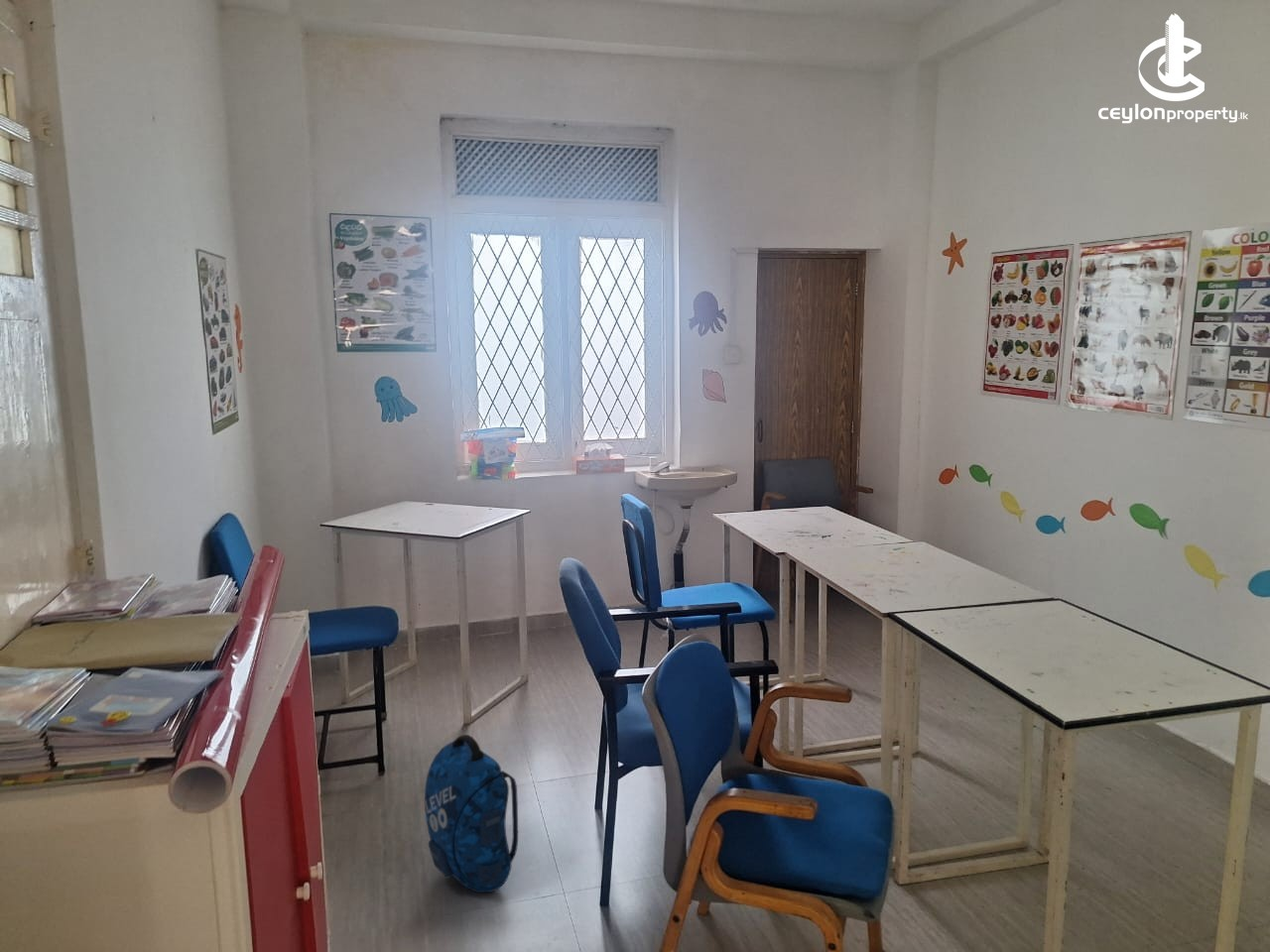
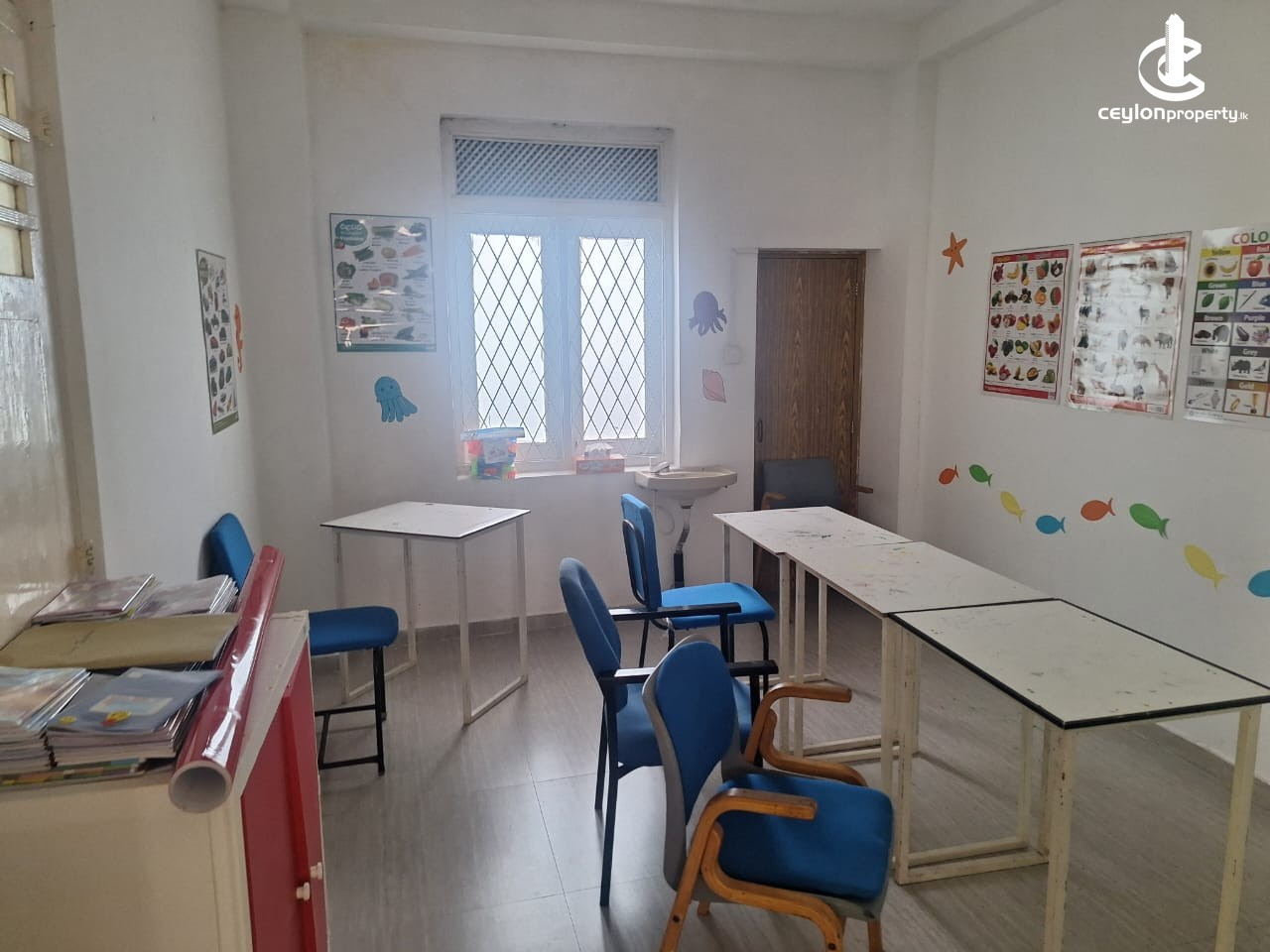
- backpack (467, 809)
